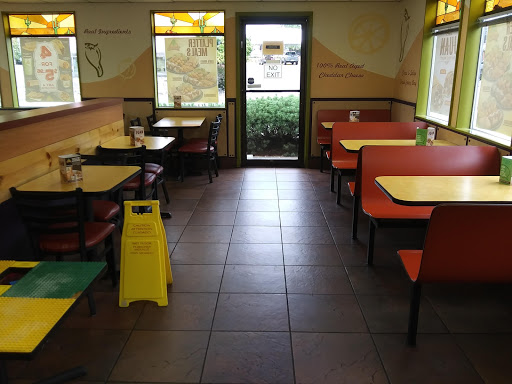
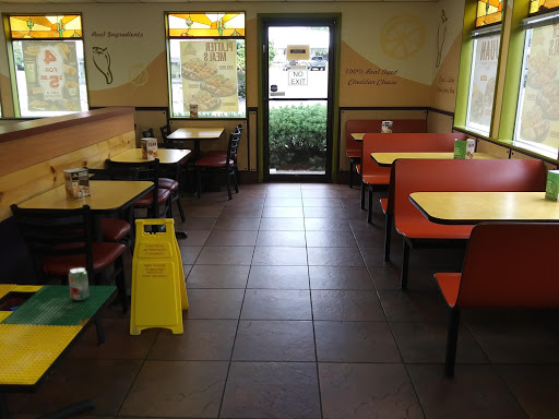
+ beverage can (79, 284)
